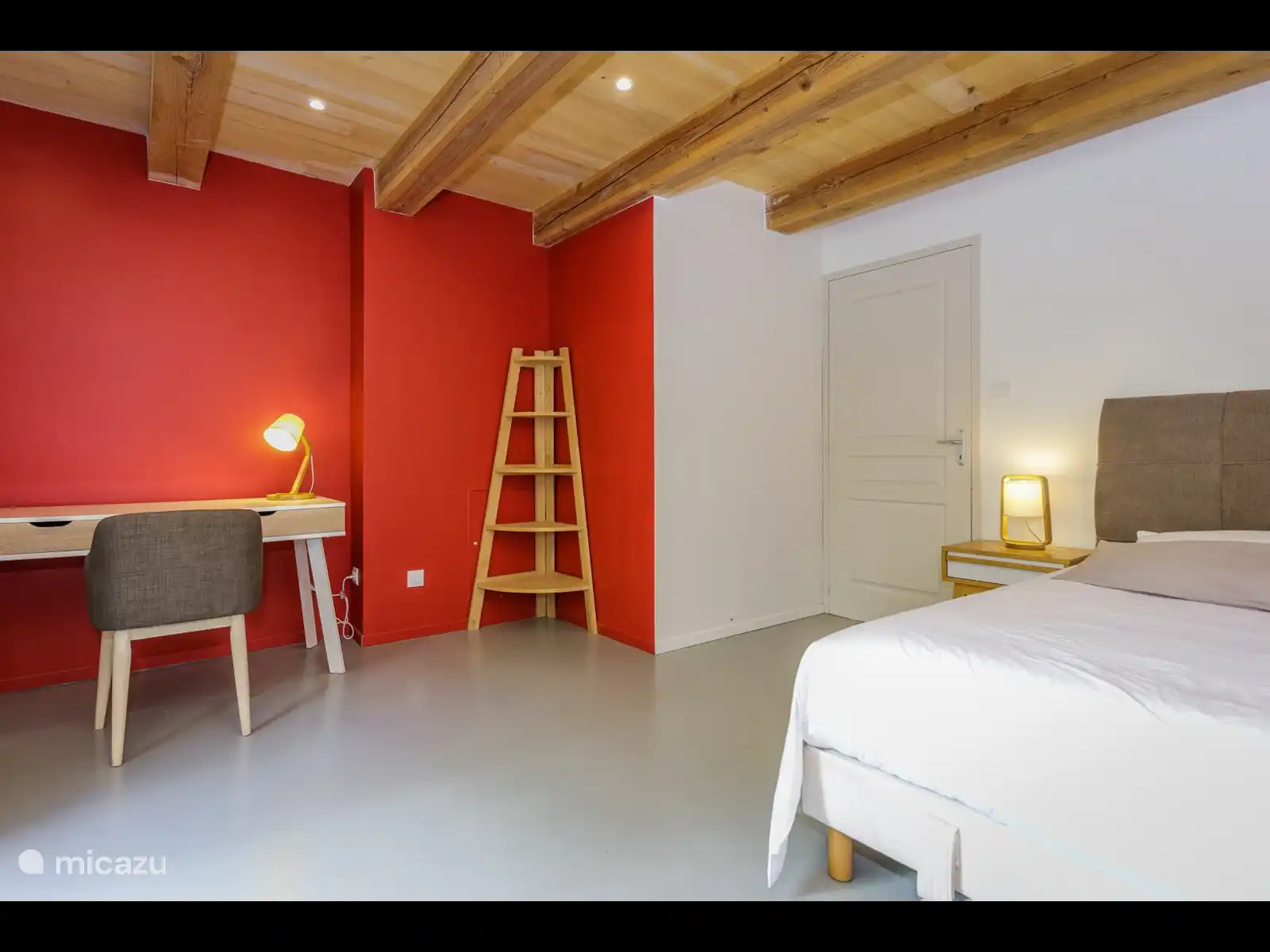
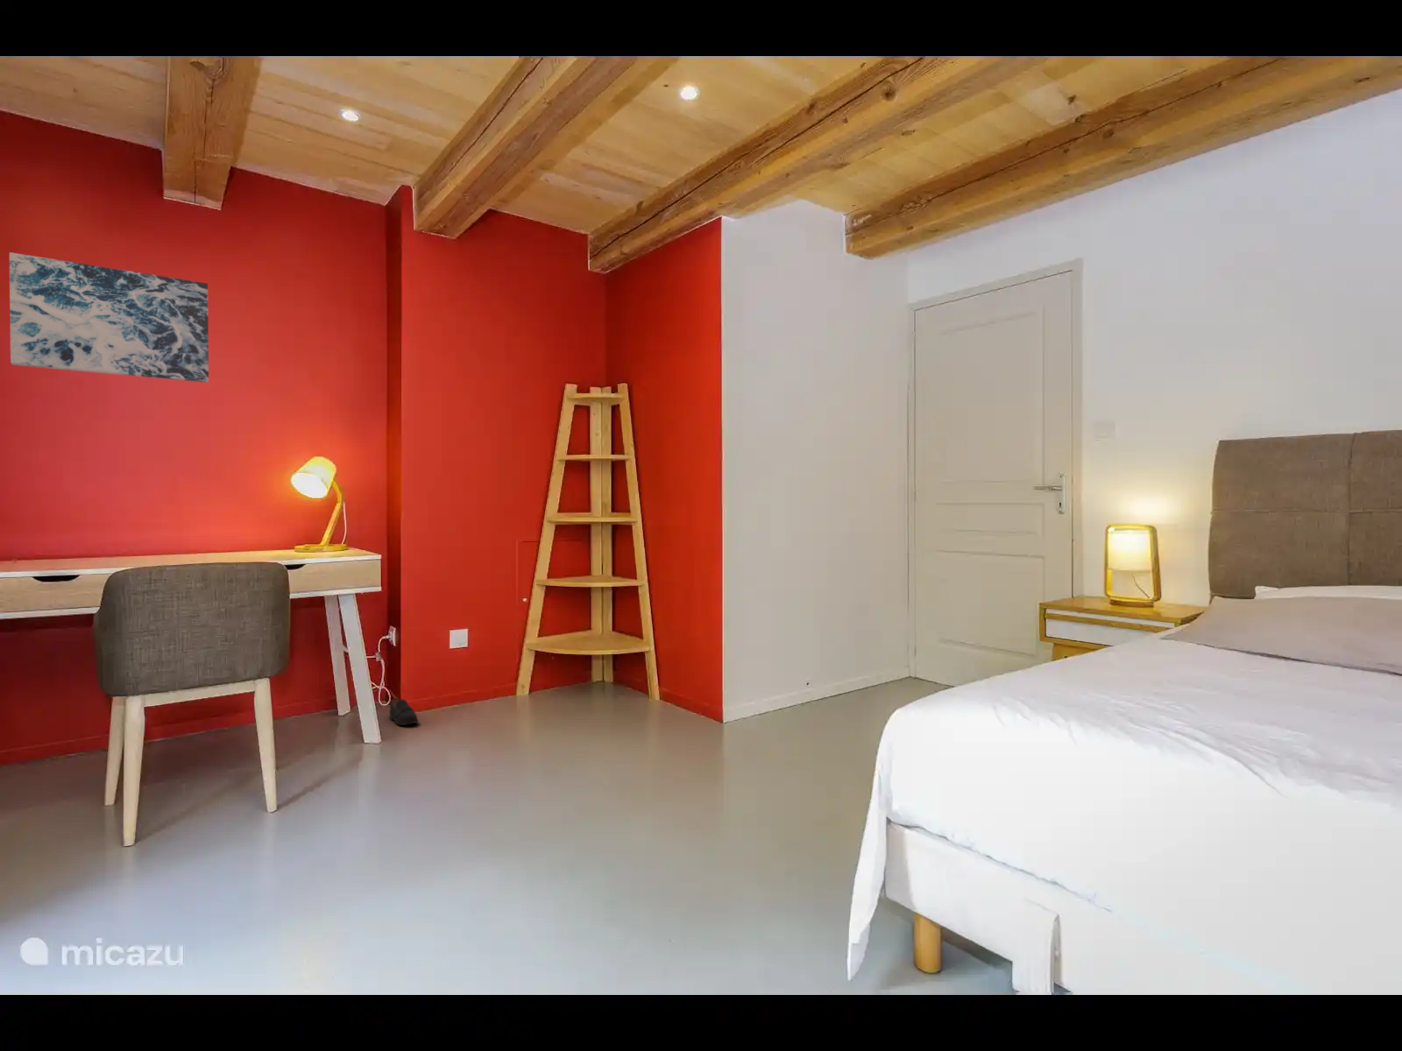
+ wall art (115, 321)
+ shoe (403, 710)
